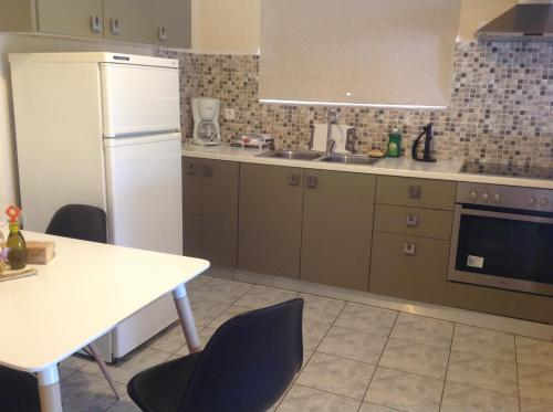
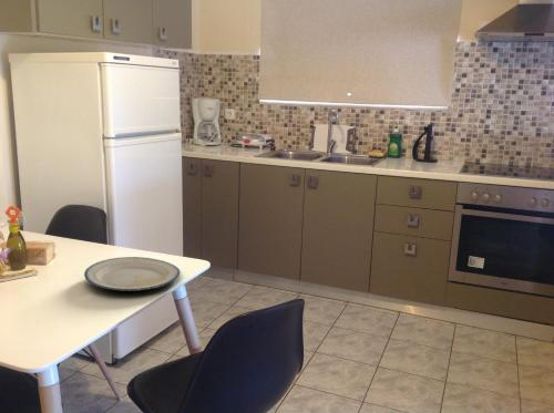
+ plate (133, 275)
